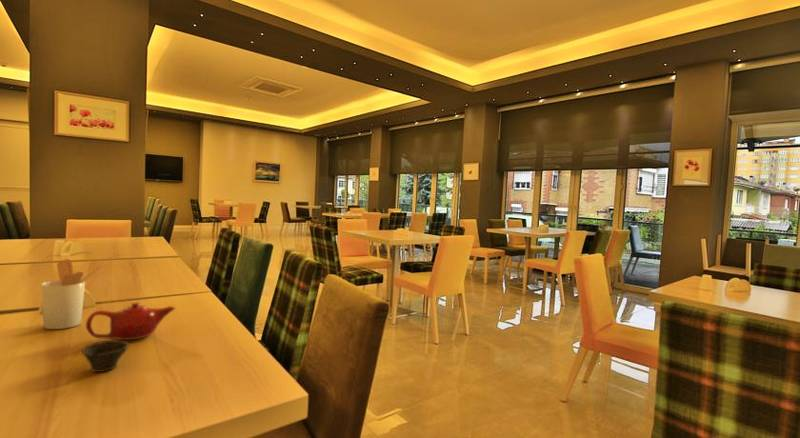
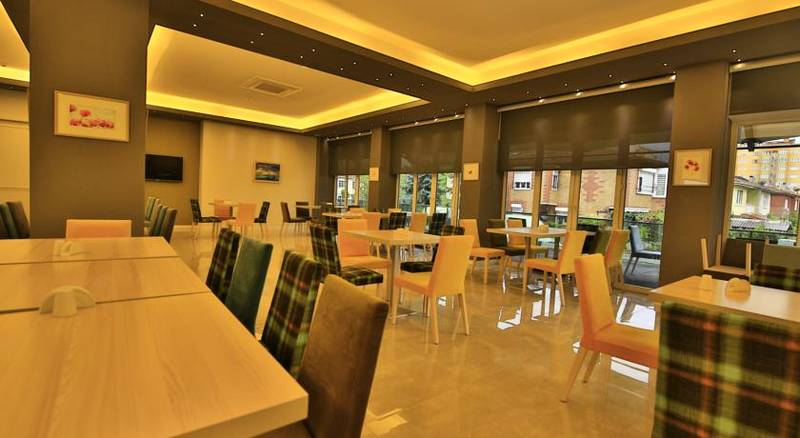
- utensil holder (75, 292)
- cup (106, 355)
- teapot (132, 320)
